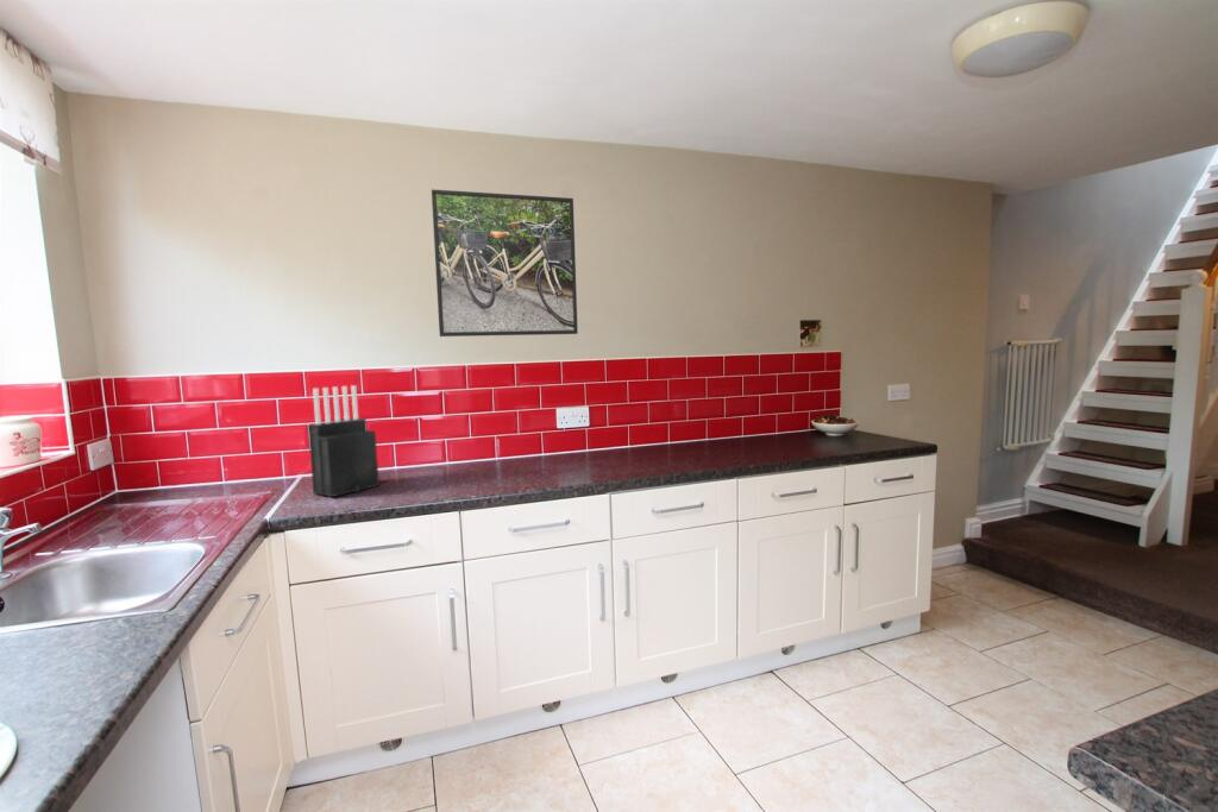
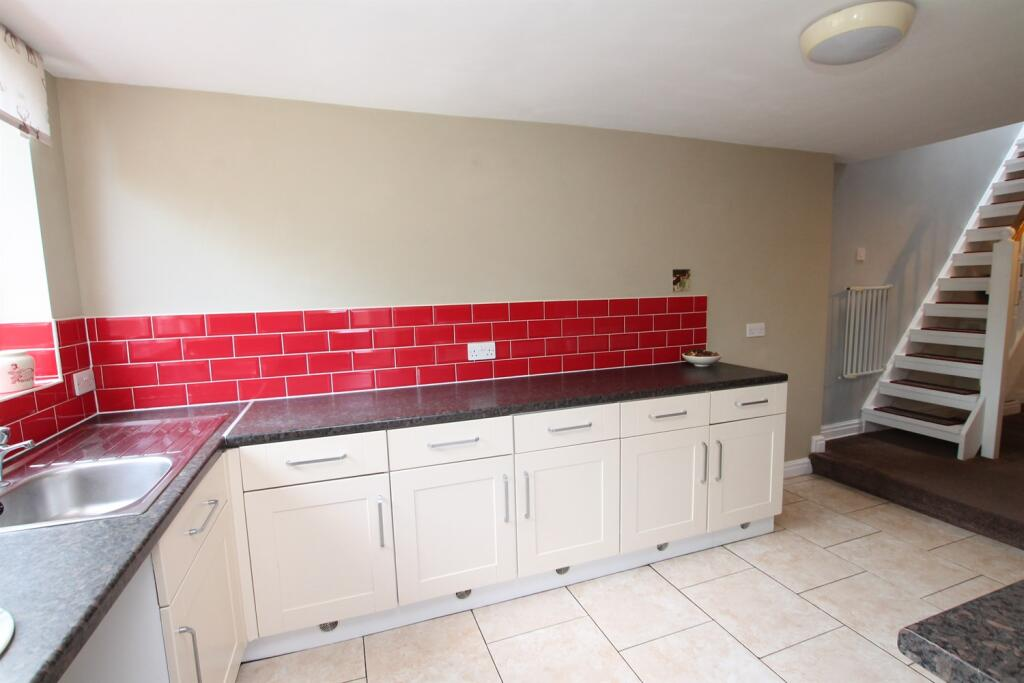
- knife block (345, 439)
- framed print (508, 265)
